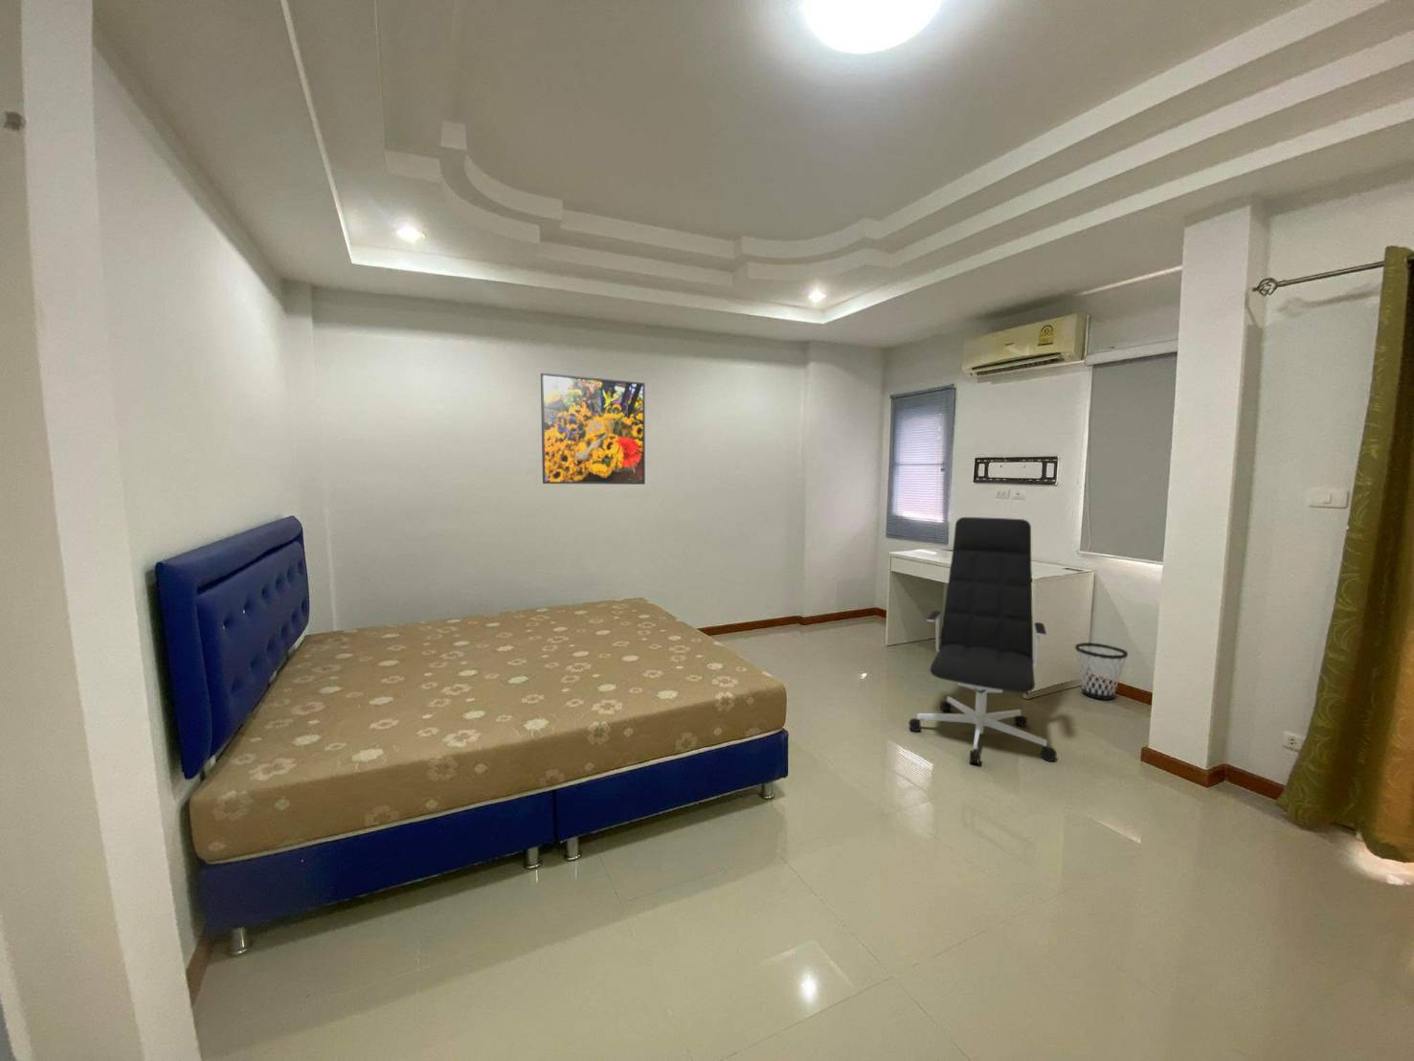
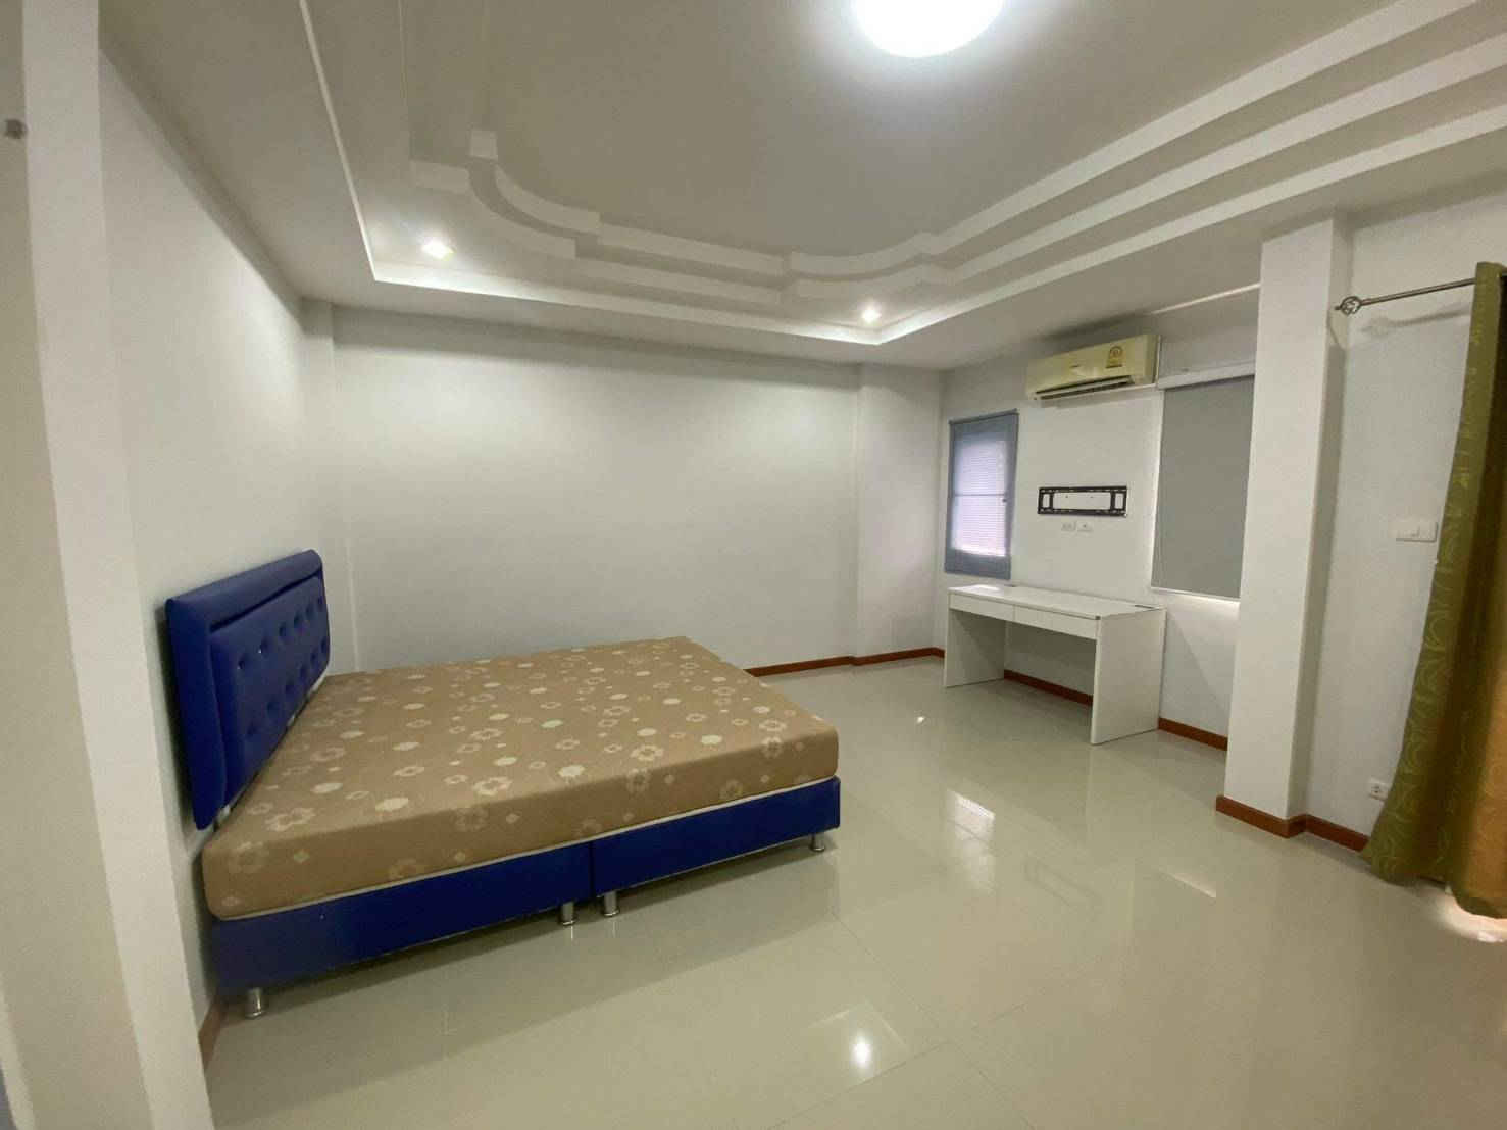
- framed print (595, 431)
- wastebasket (1099, 672)
- office chair (984, 630)
